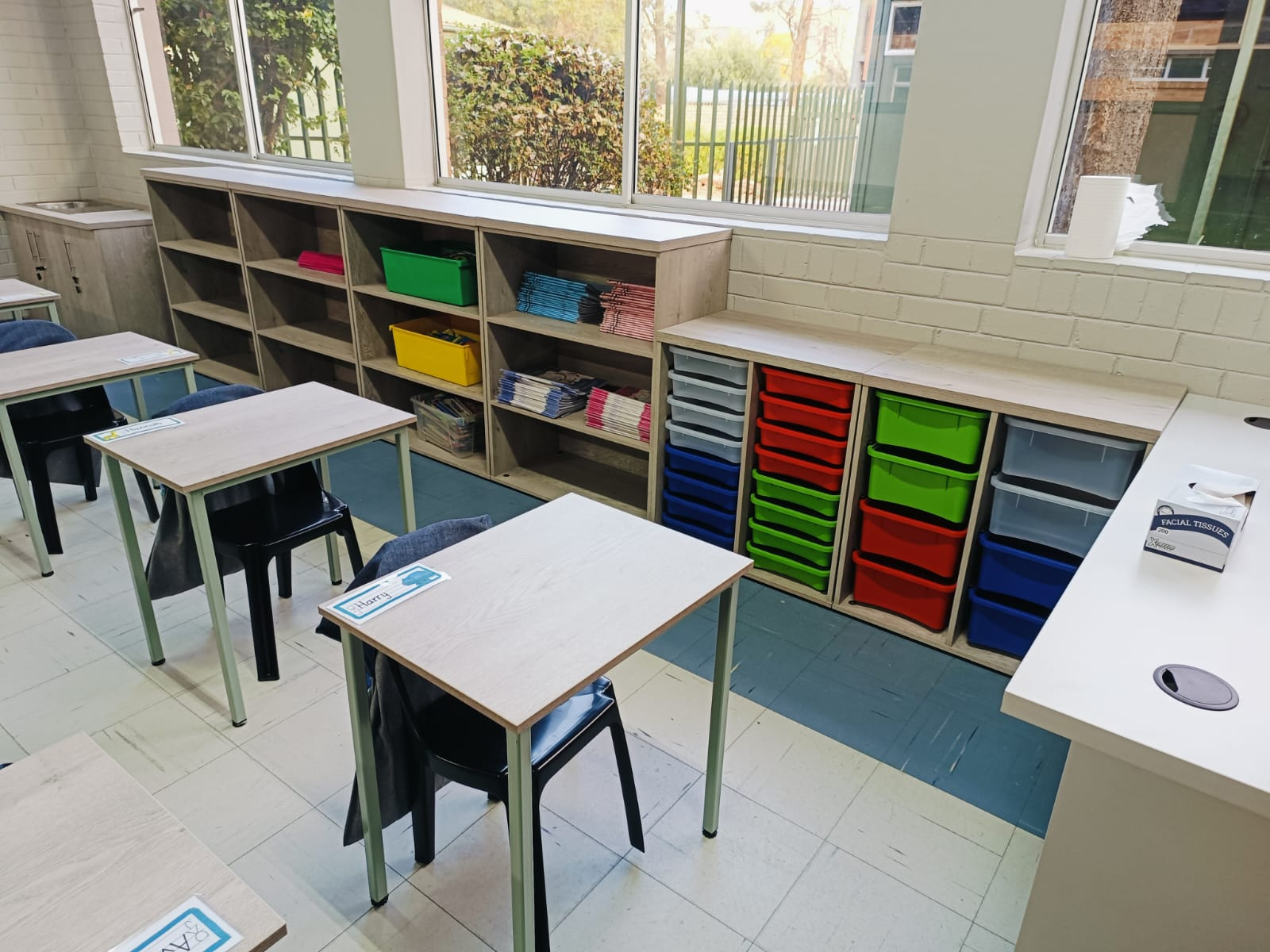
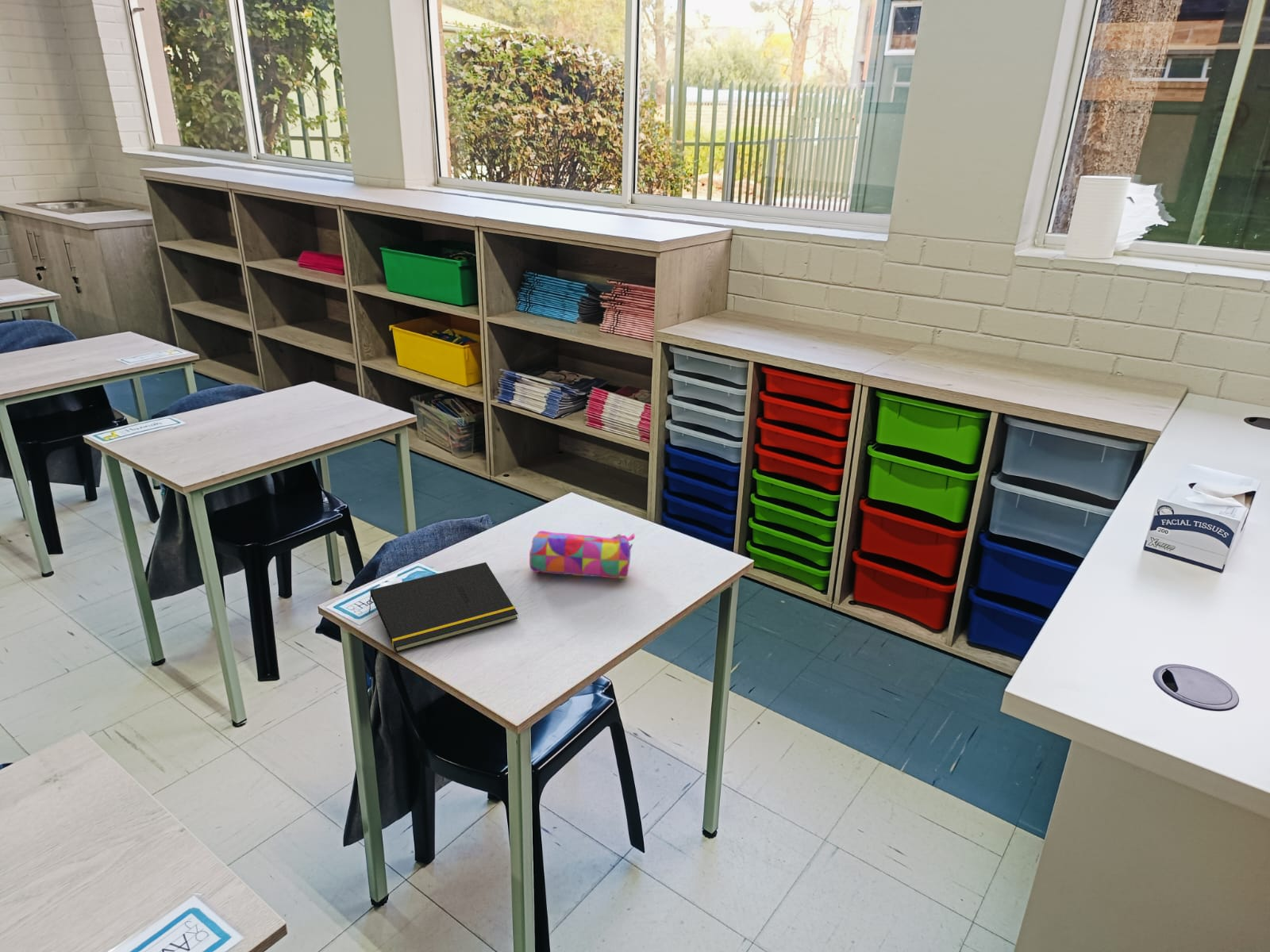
+ pencil case (582, 553)
+ notepad (444, 604)
